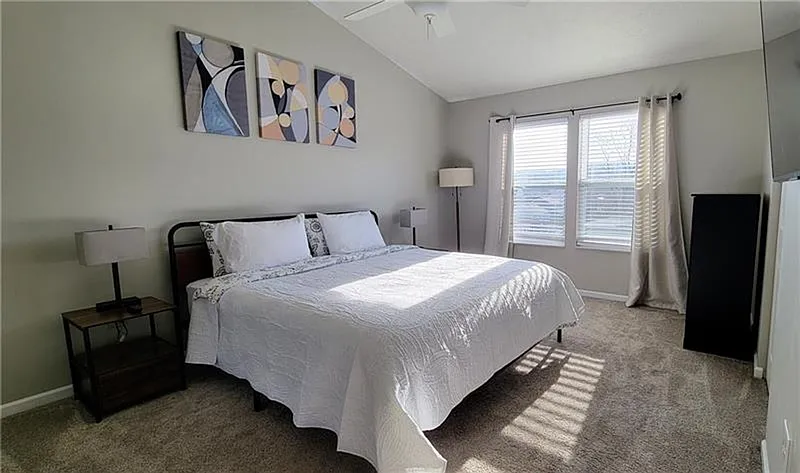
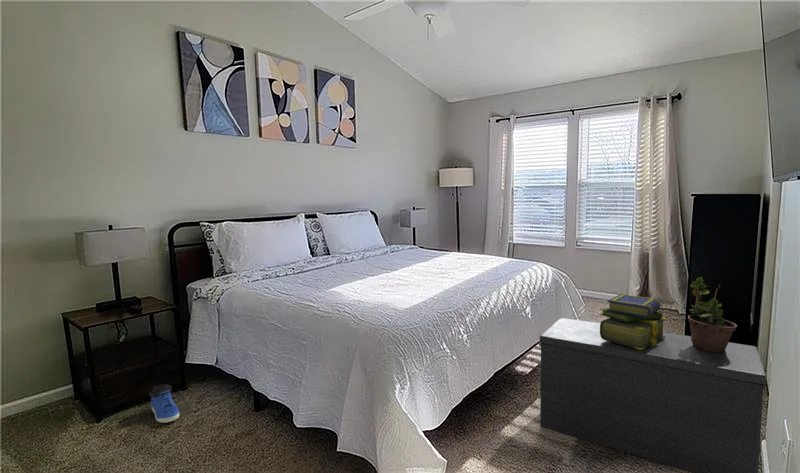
+ potted plant (712, 310)
+ sneaker (164, 400)
+ stack of books (632, 318)
+ bench (640, 388)
